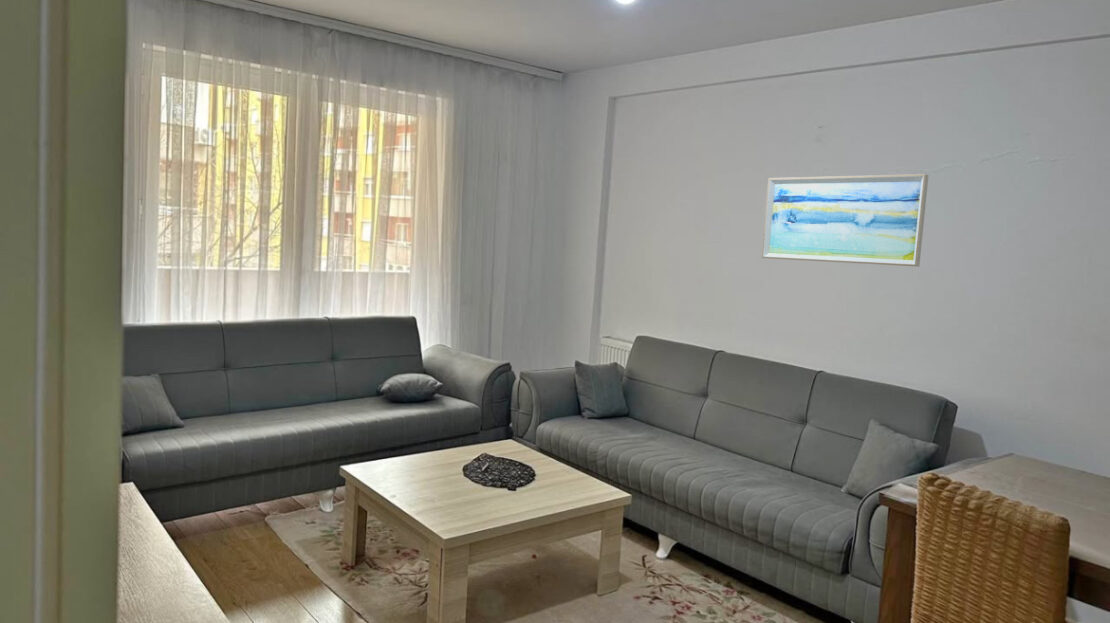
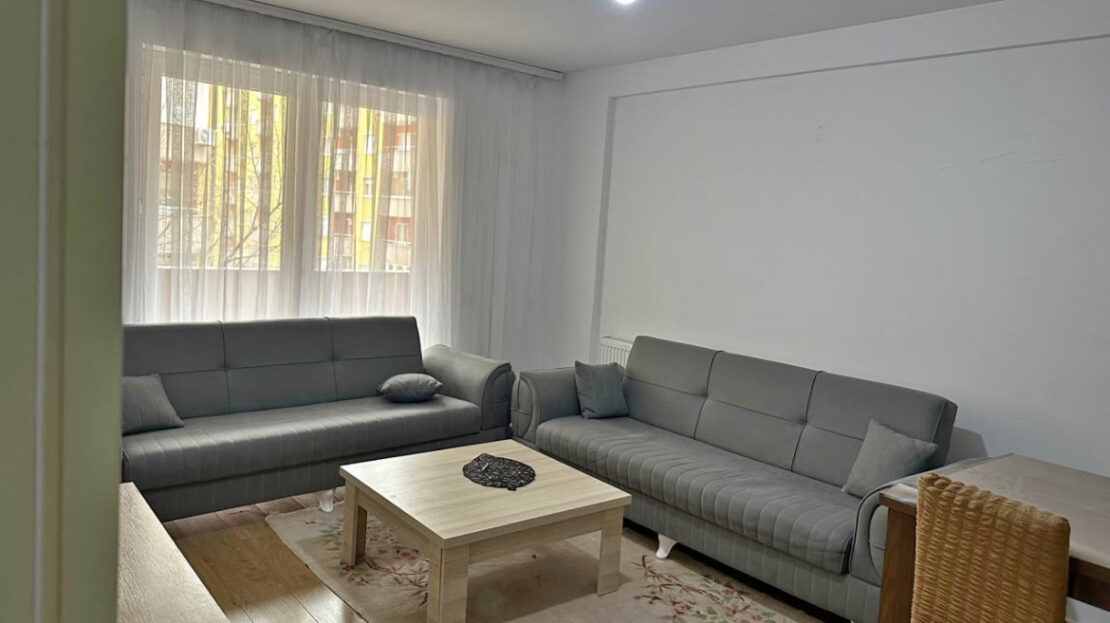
- wall art (838, 219)
